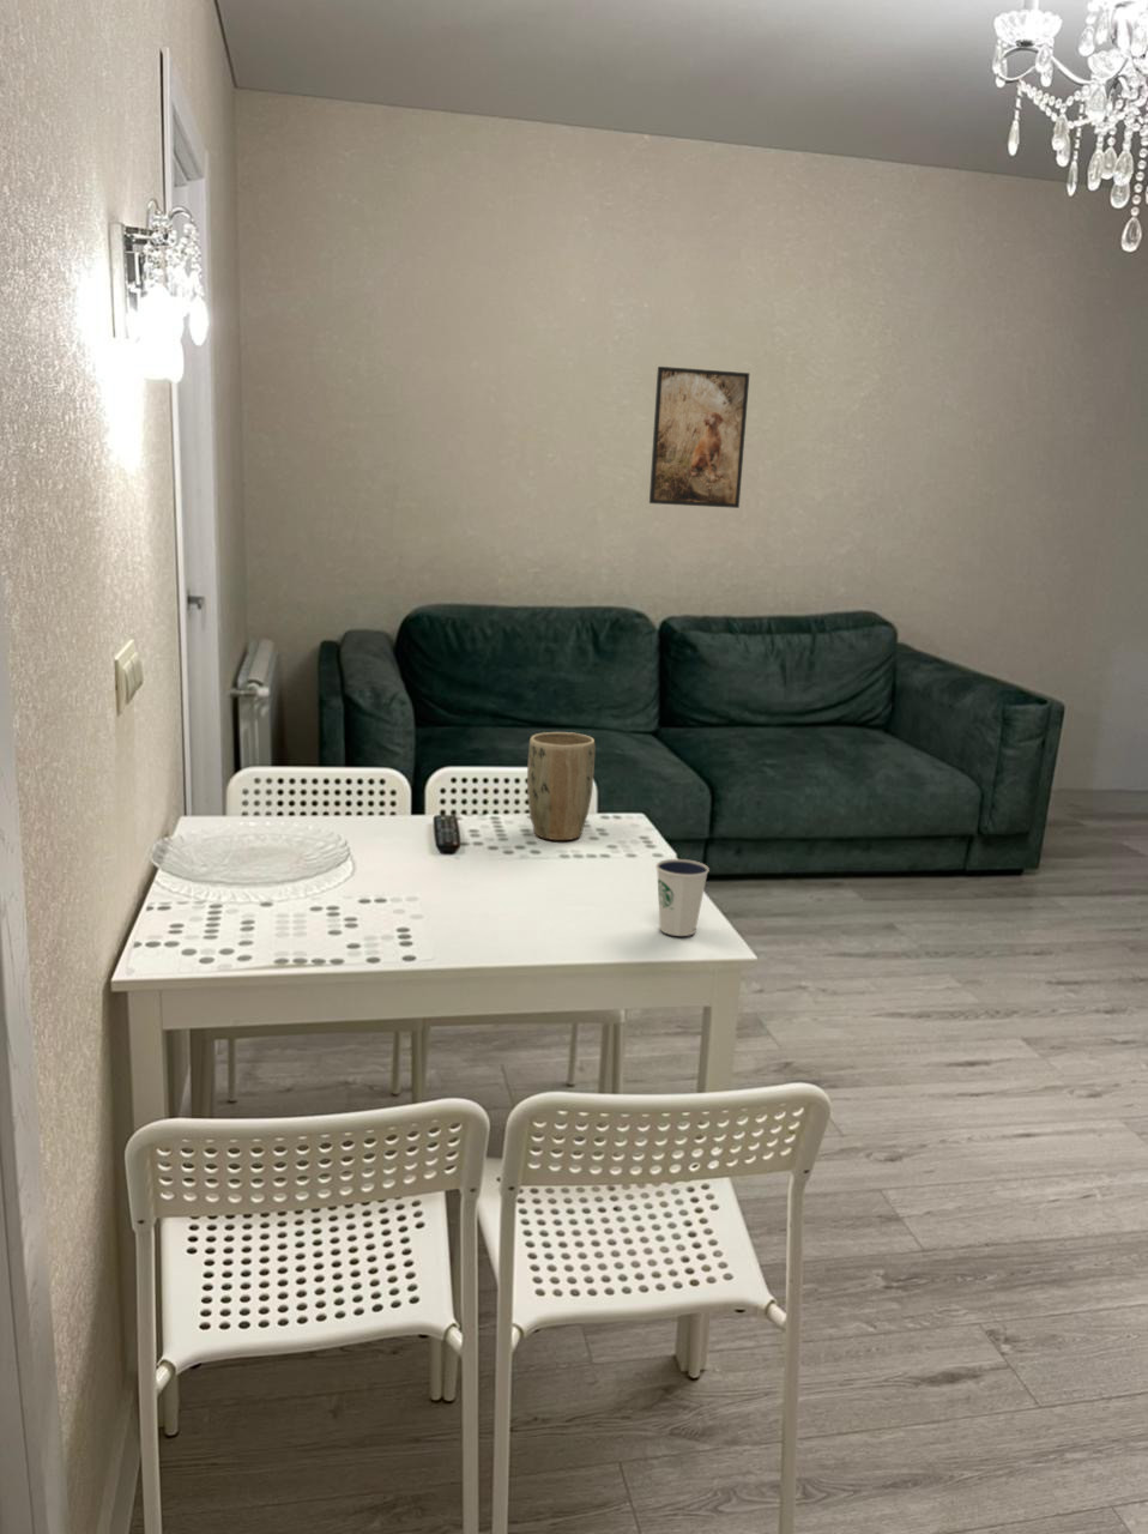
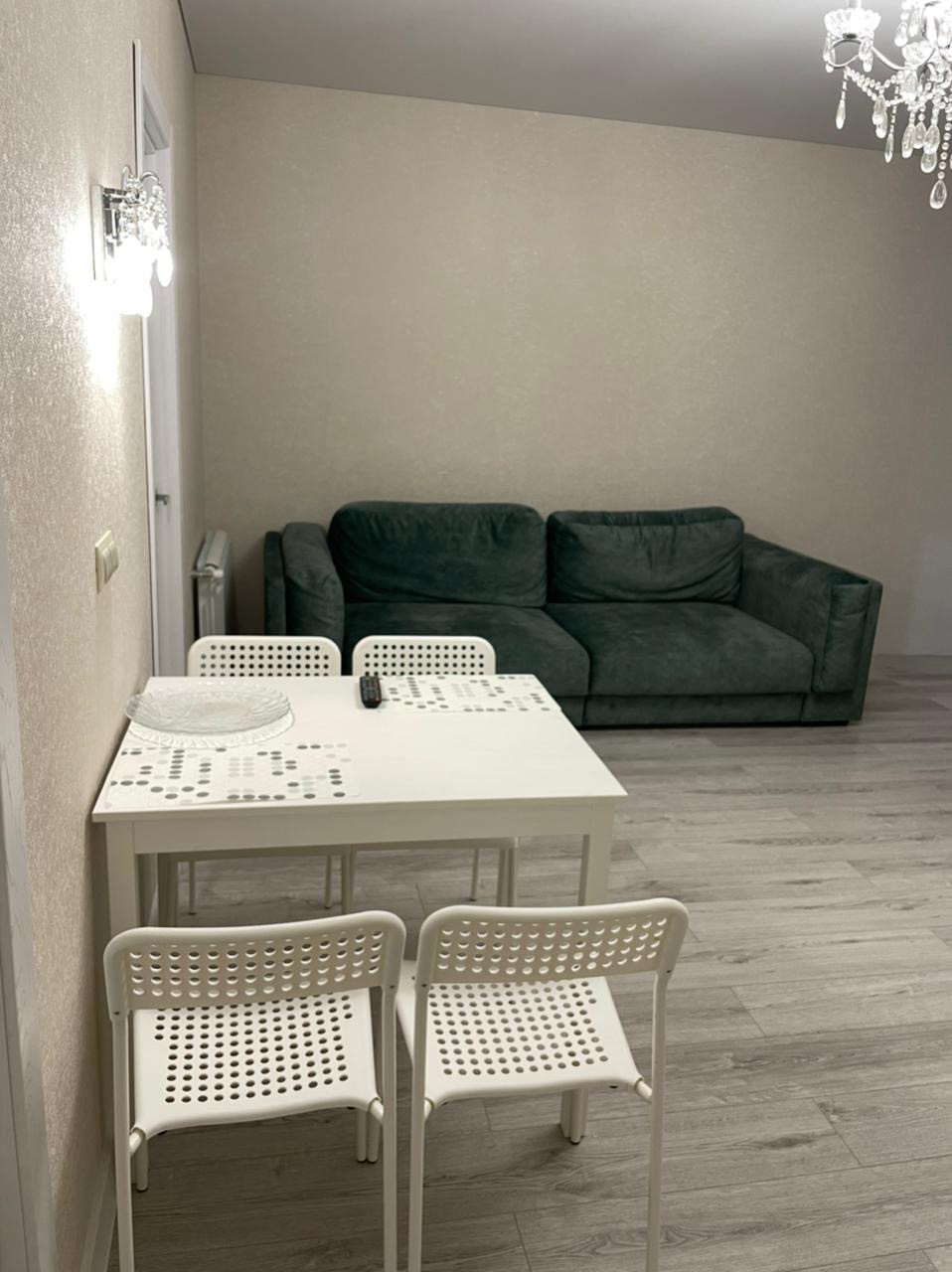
- plant pot (560, 786)
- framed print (698, 438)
- dixie cup (679, 898)
